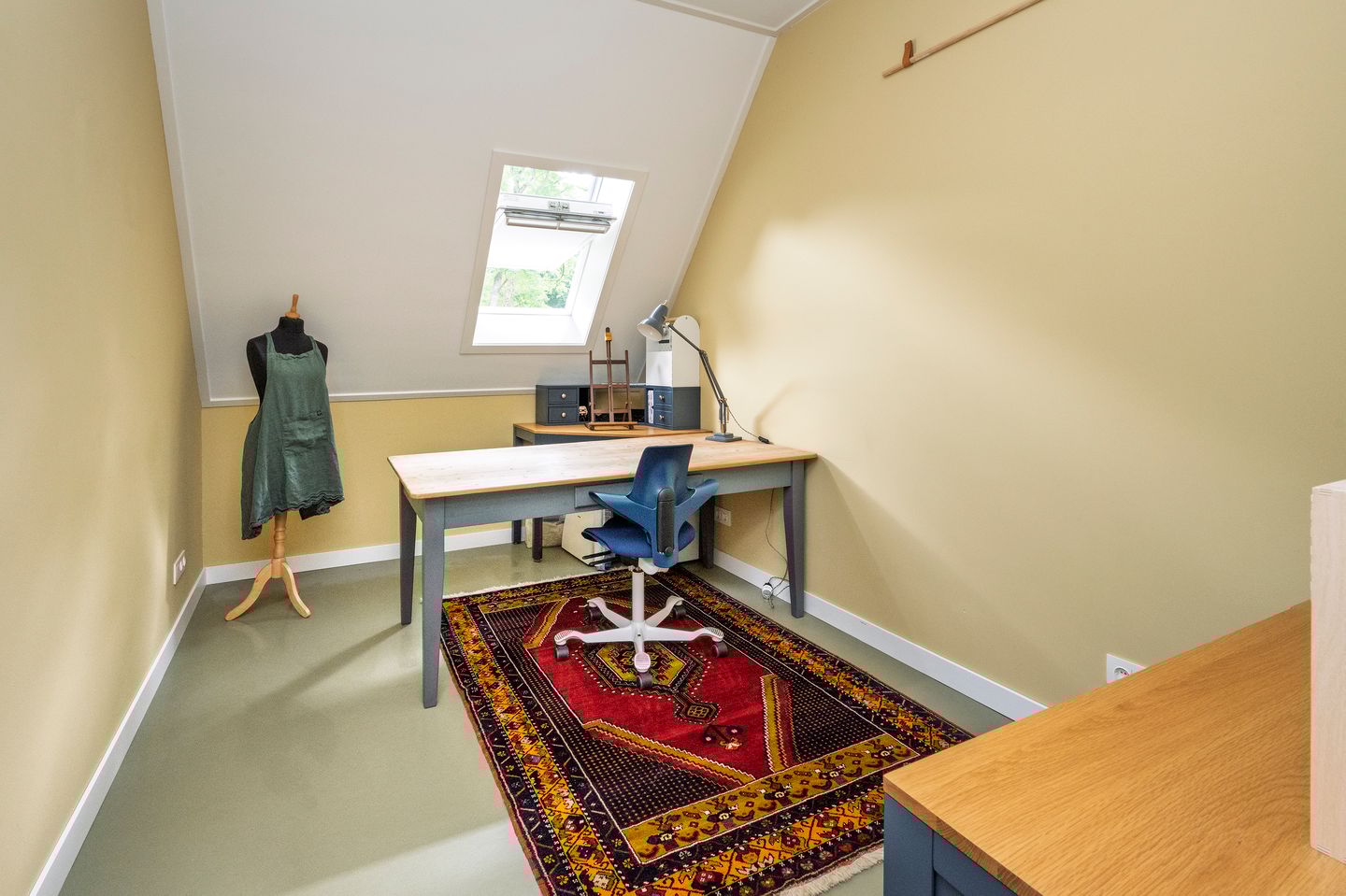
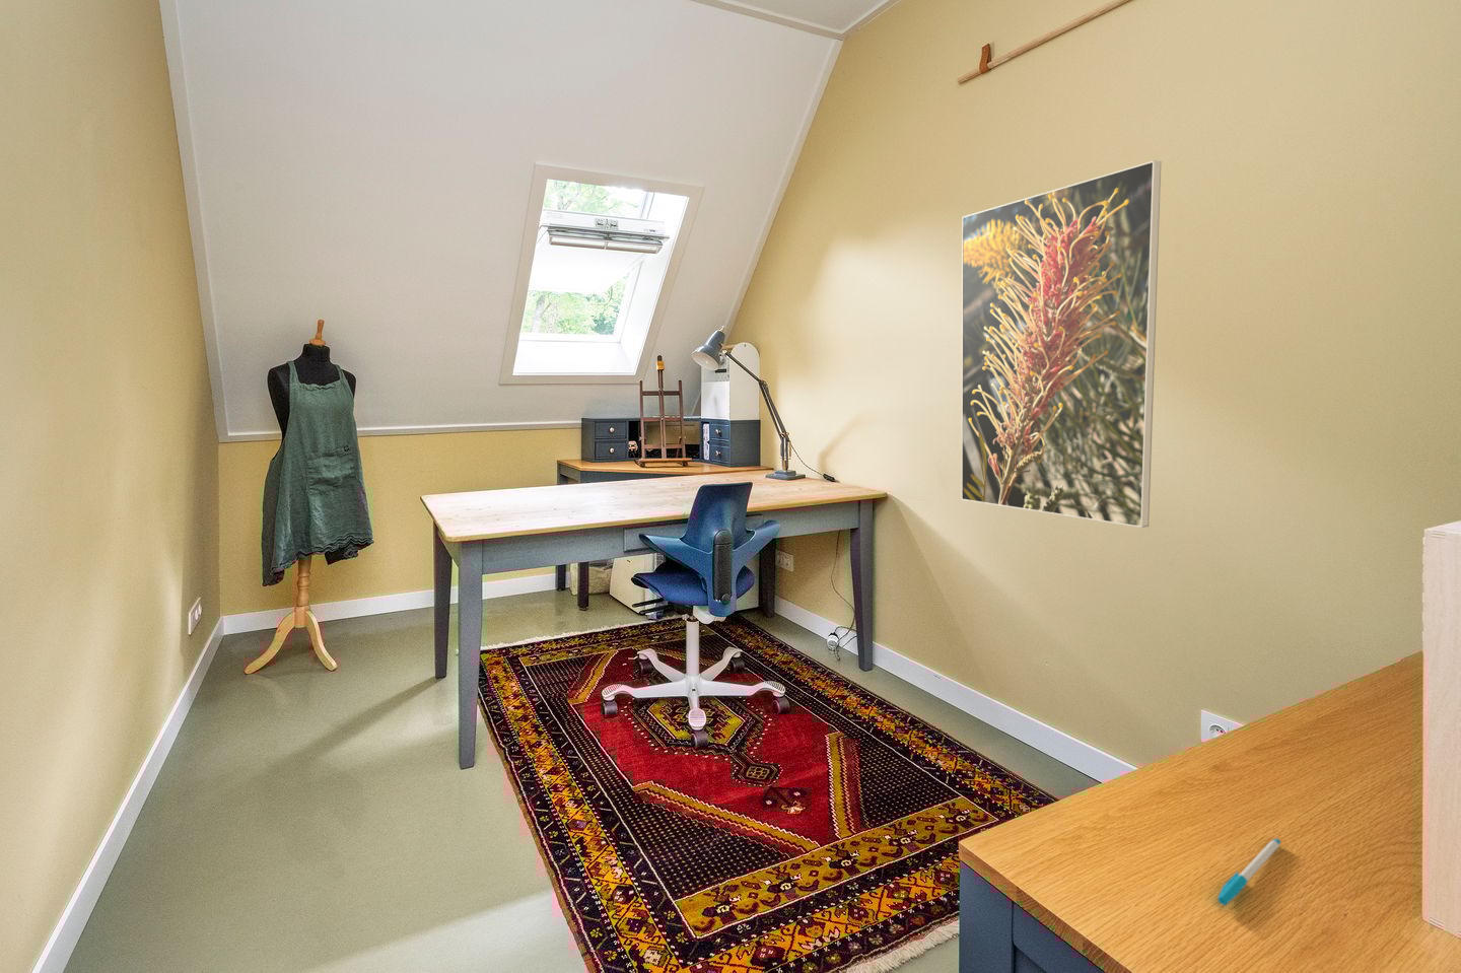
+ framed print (1046, 356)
+ pen (1249, 868)
